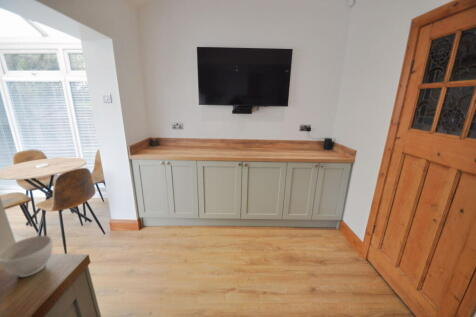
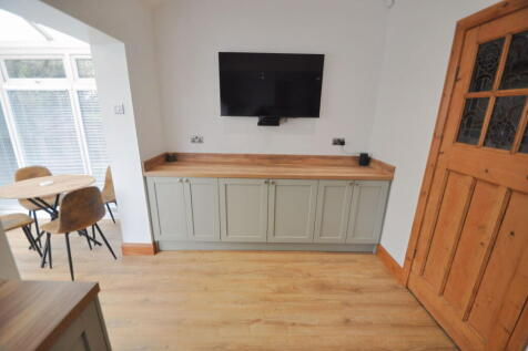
- bowl (29, 258)
